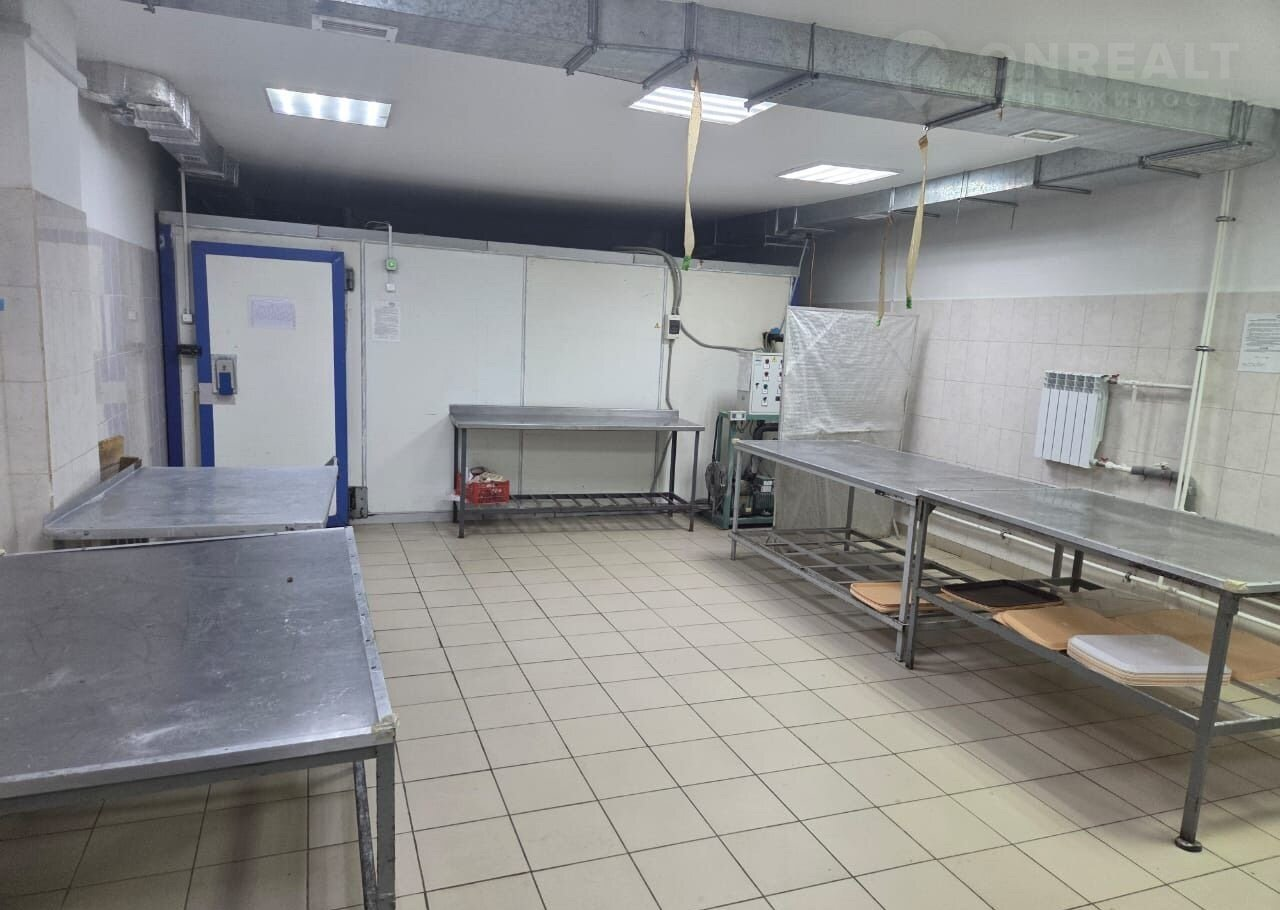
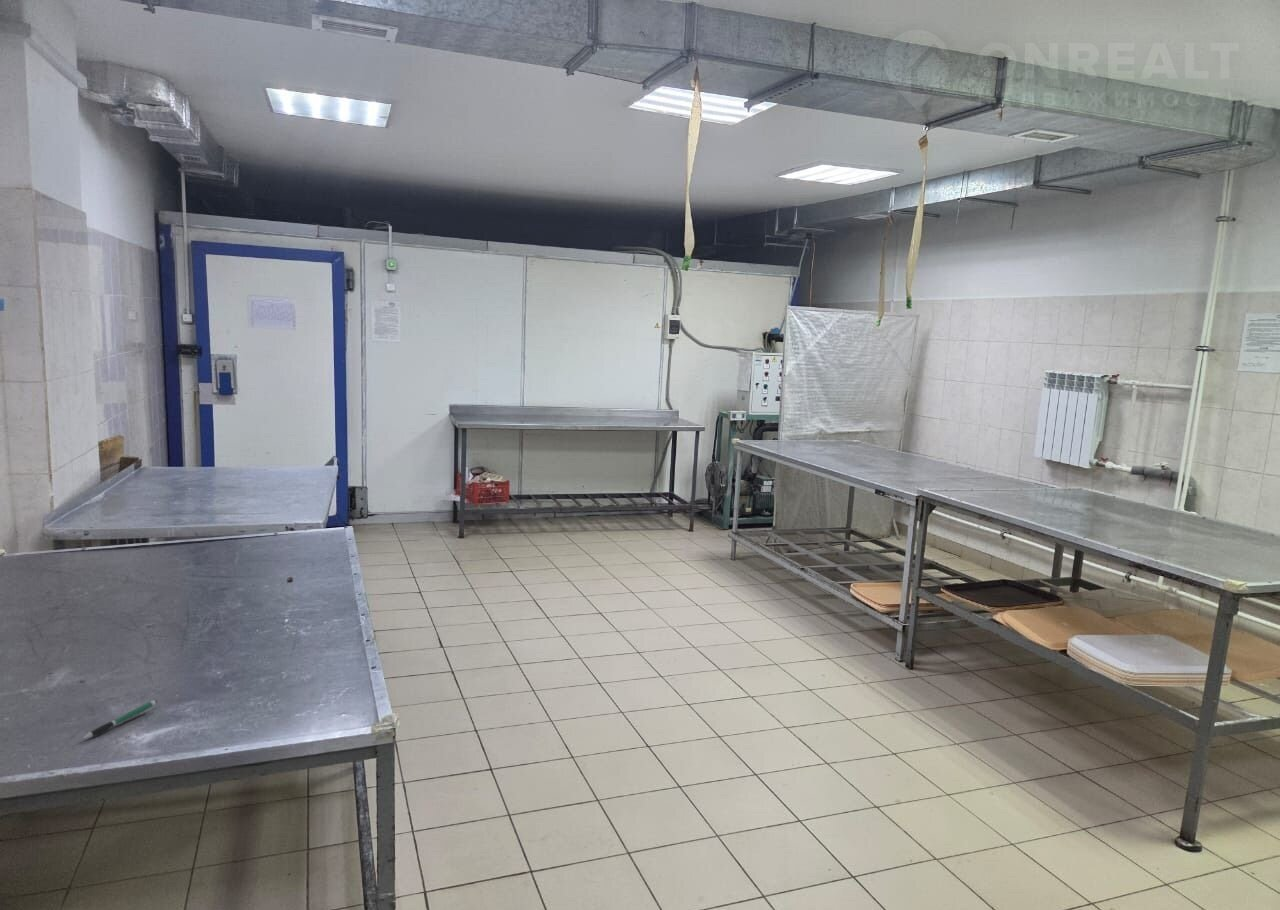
+ pen (121, 718)
